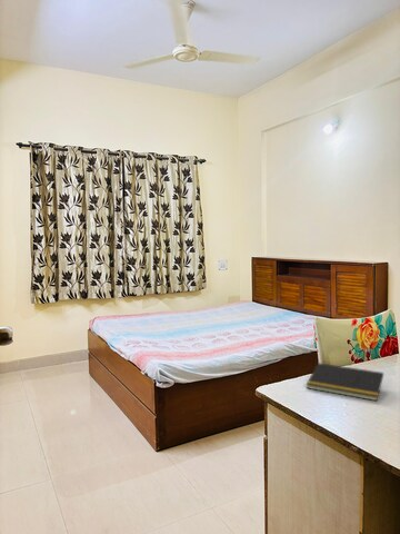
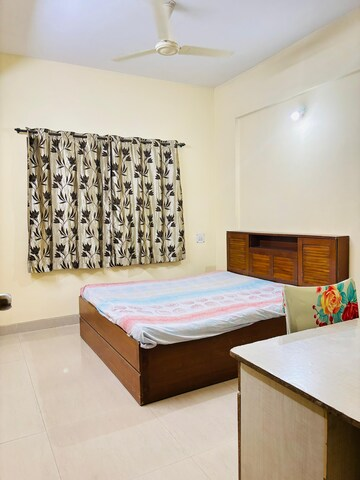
- notepad (344, 379)
